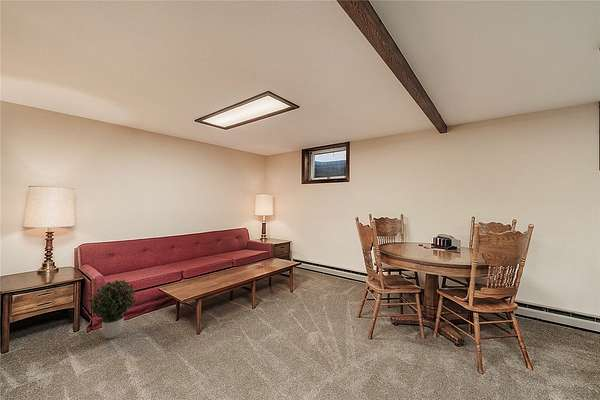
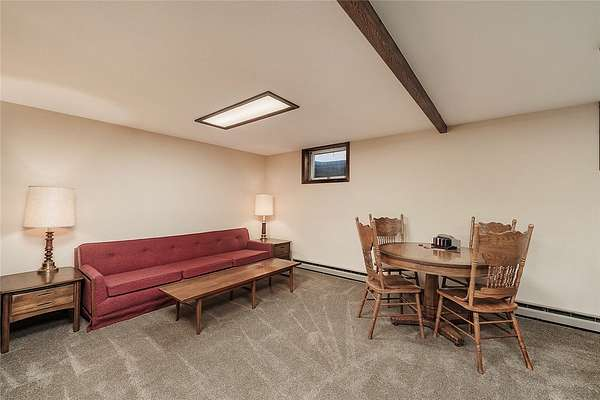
- potted plant (114, 308)
